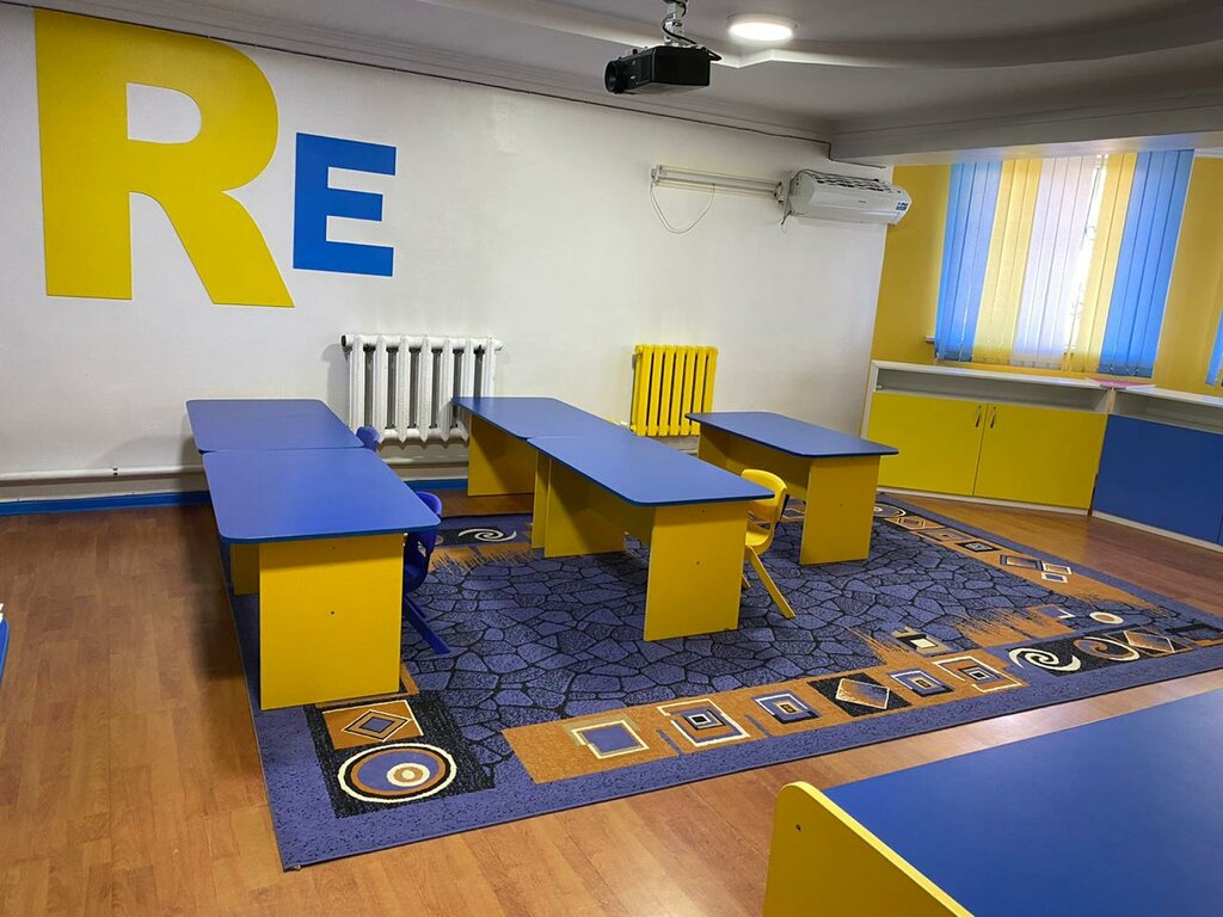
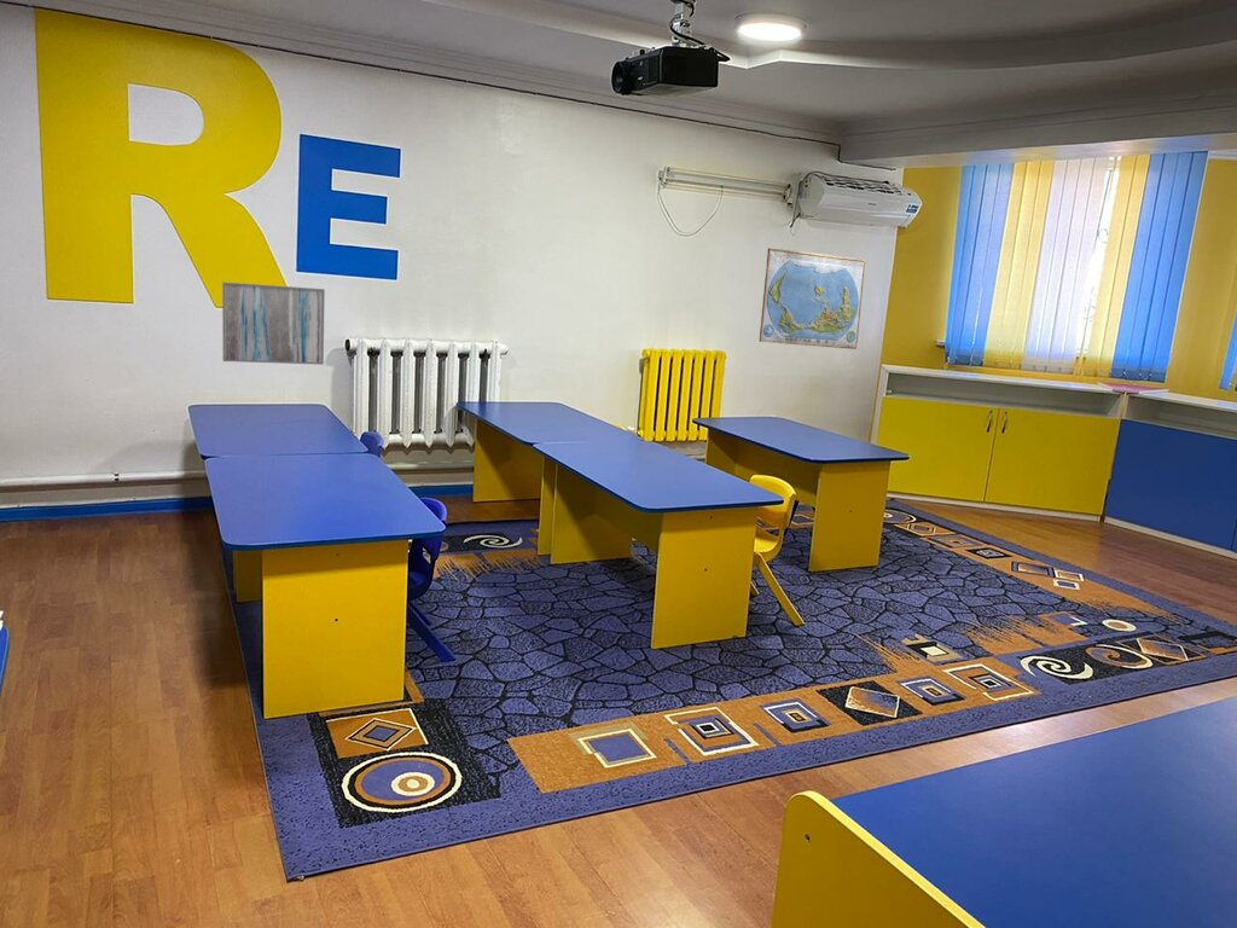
+ world map (813, 300)
+ wall art (274, 324)
